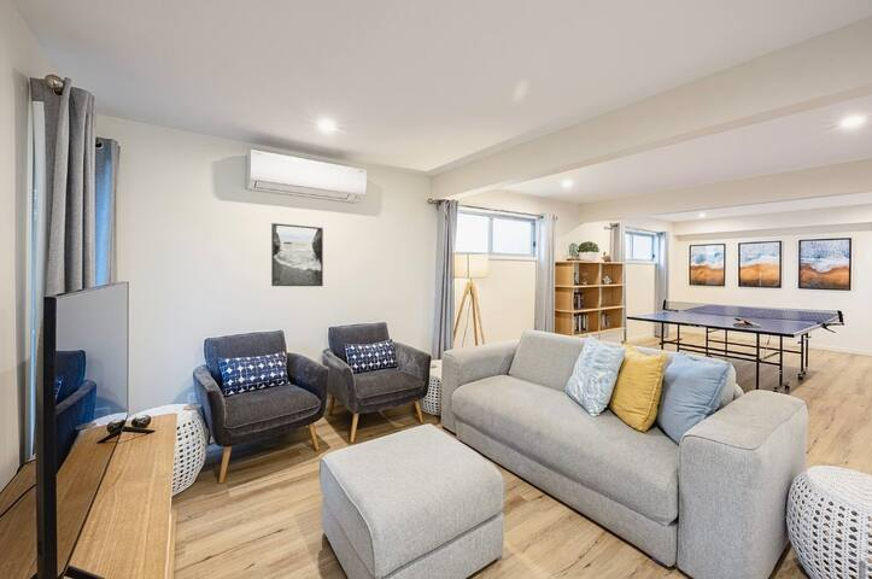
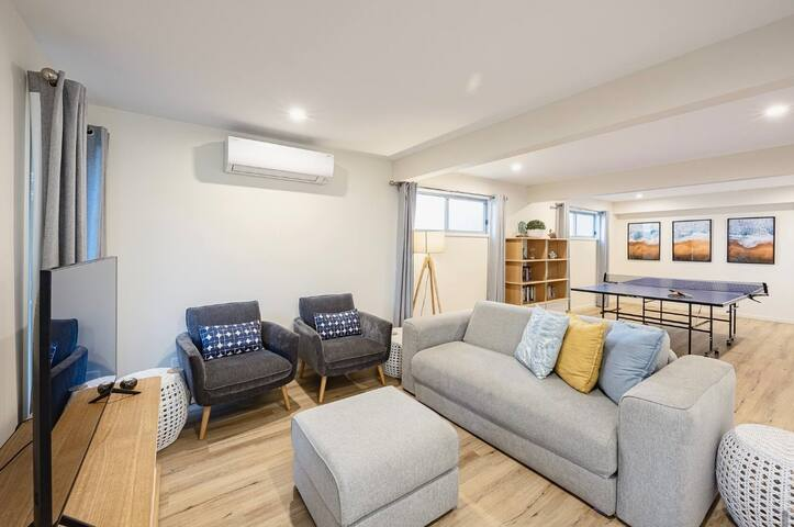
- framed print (298, 256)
